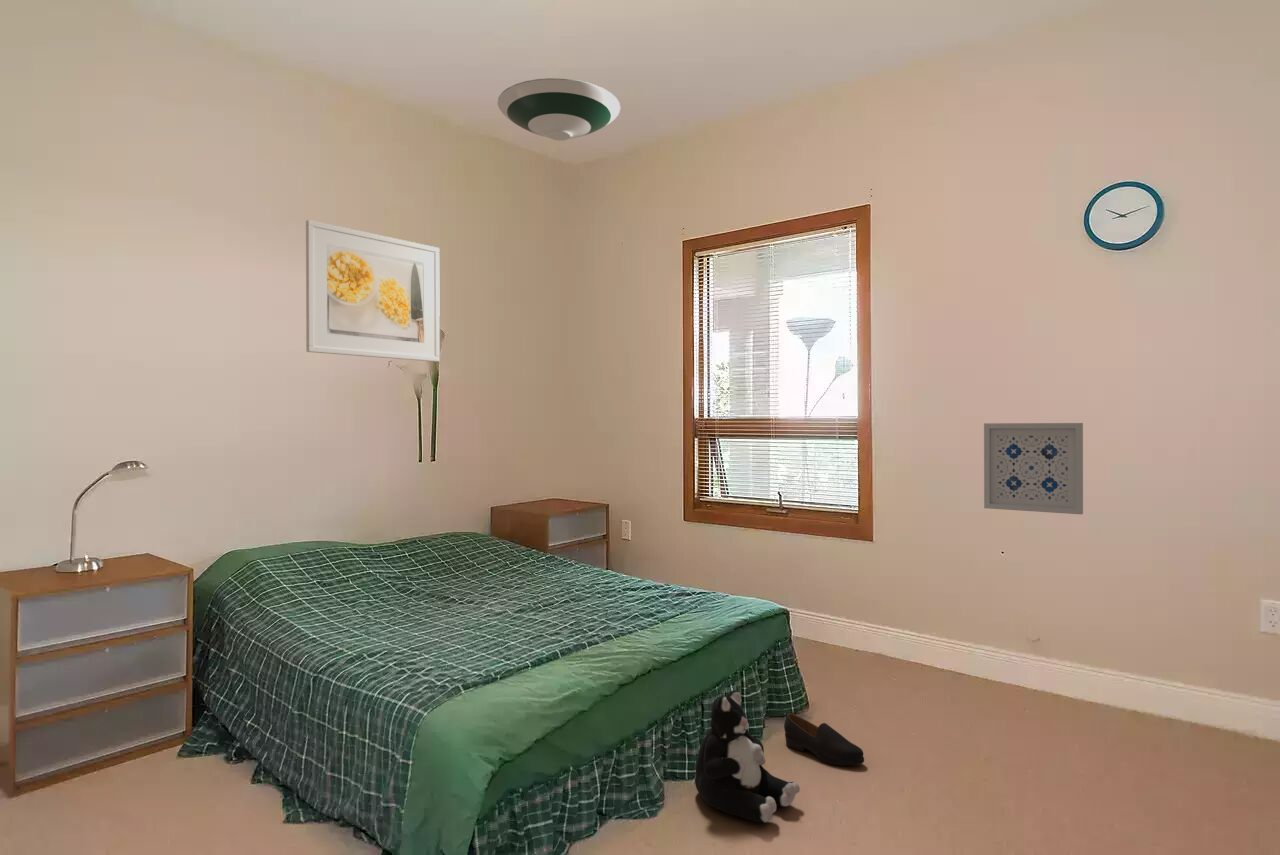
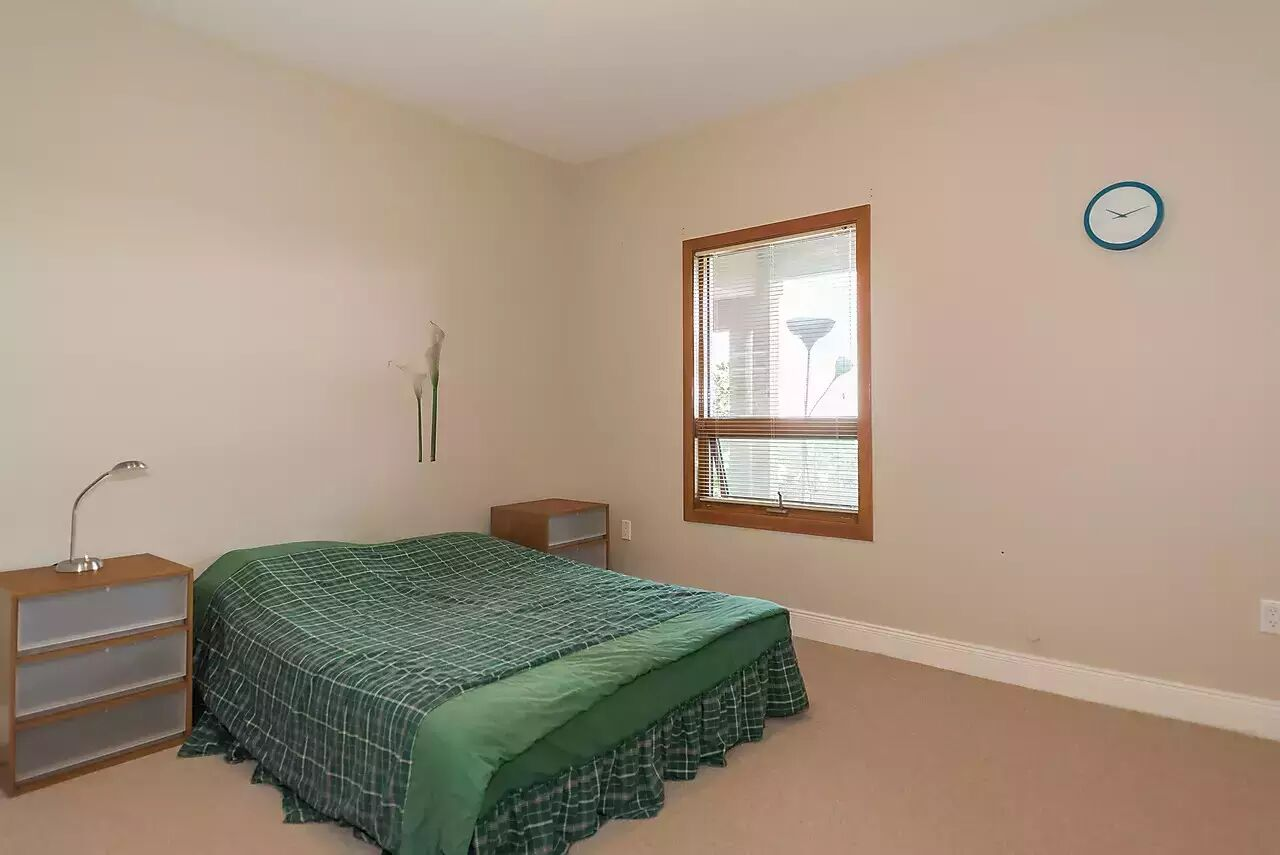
- plush toy (740, 750)
- shoe (821, 739)
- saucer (559, 121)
- wall art (1031, 467)
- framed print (377, 296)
